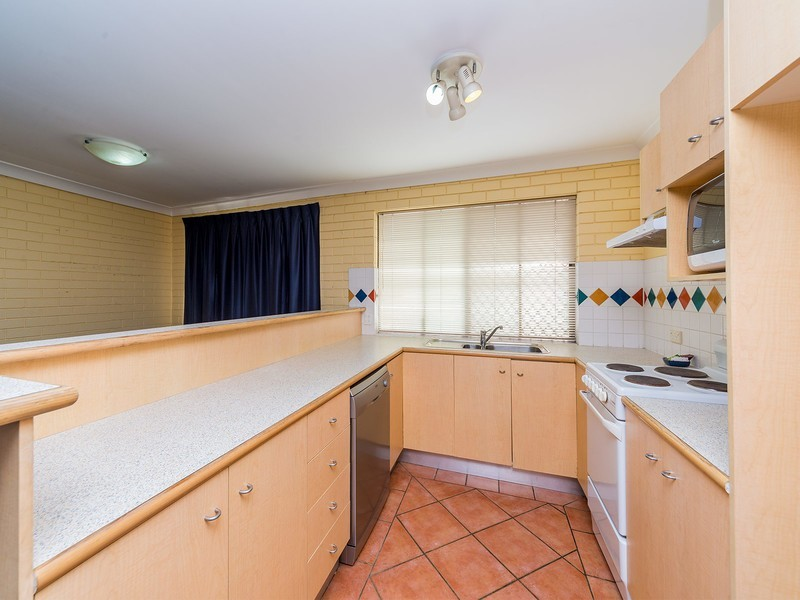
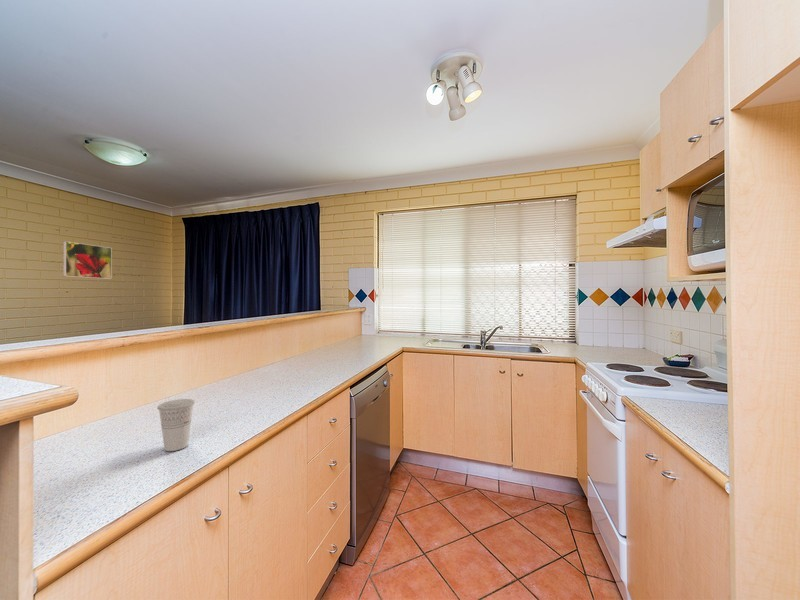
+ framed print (88, 261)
+ cup (176, 424)
